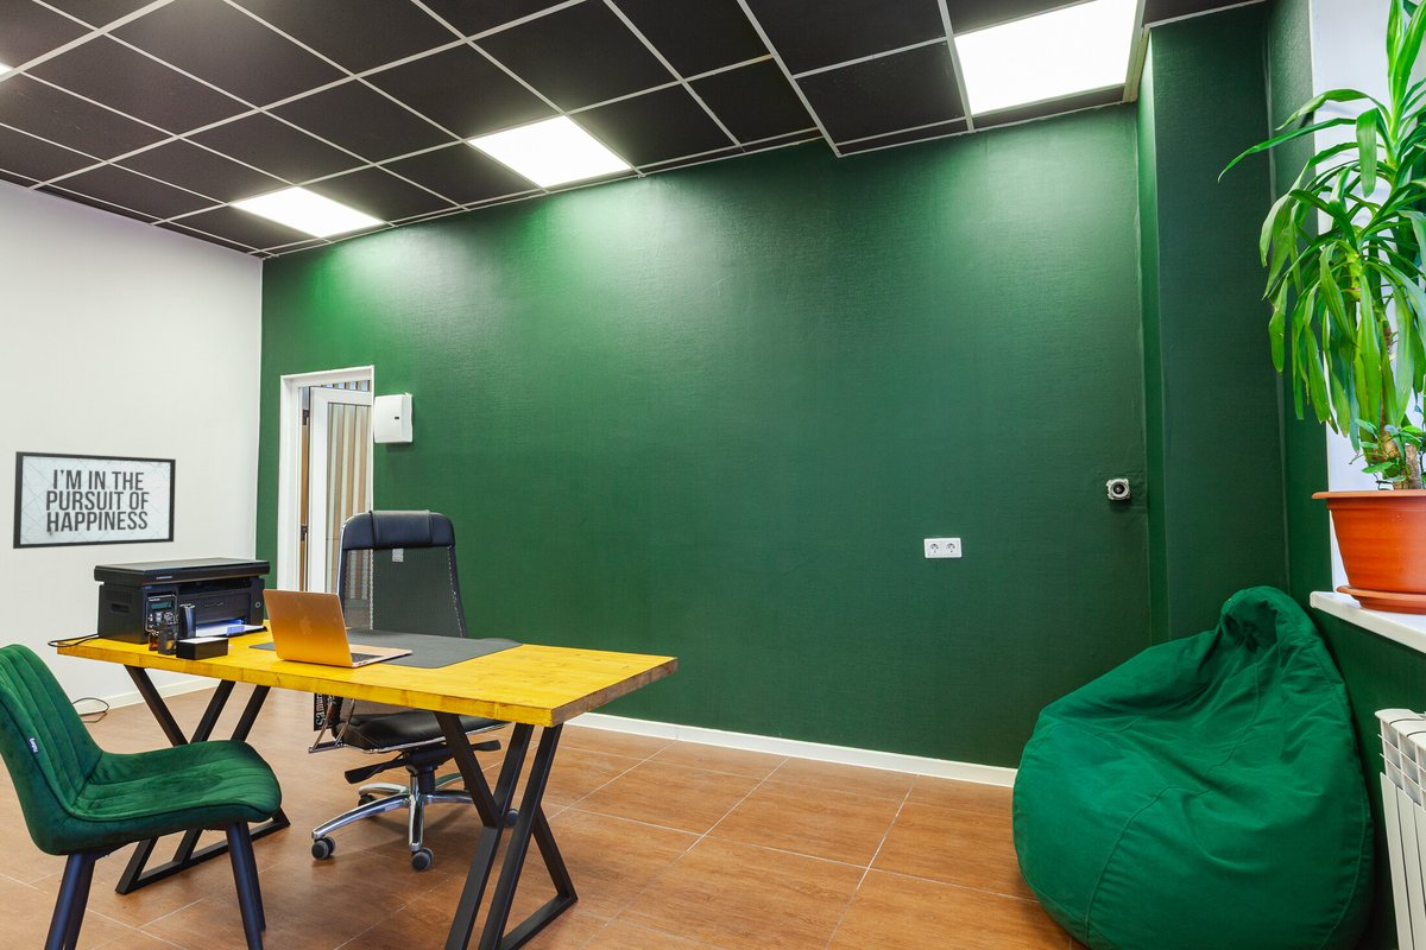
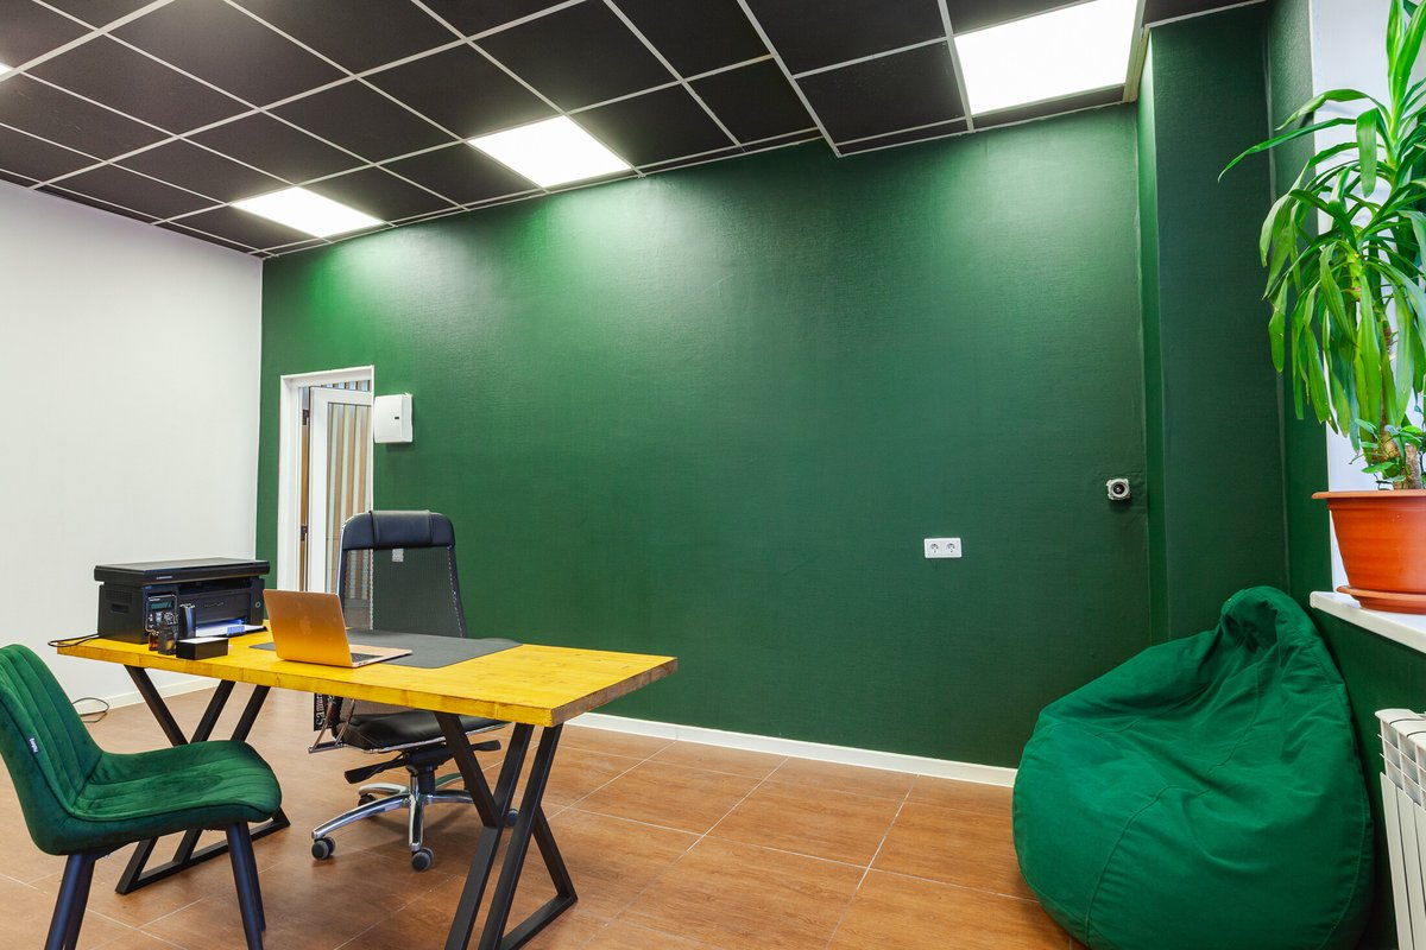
- mirror (101, 500)
